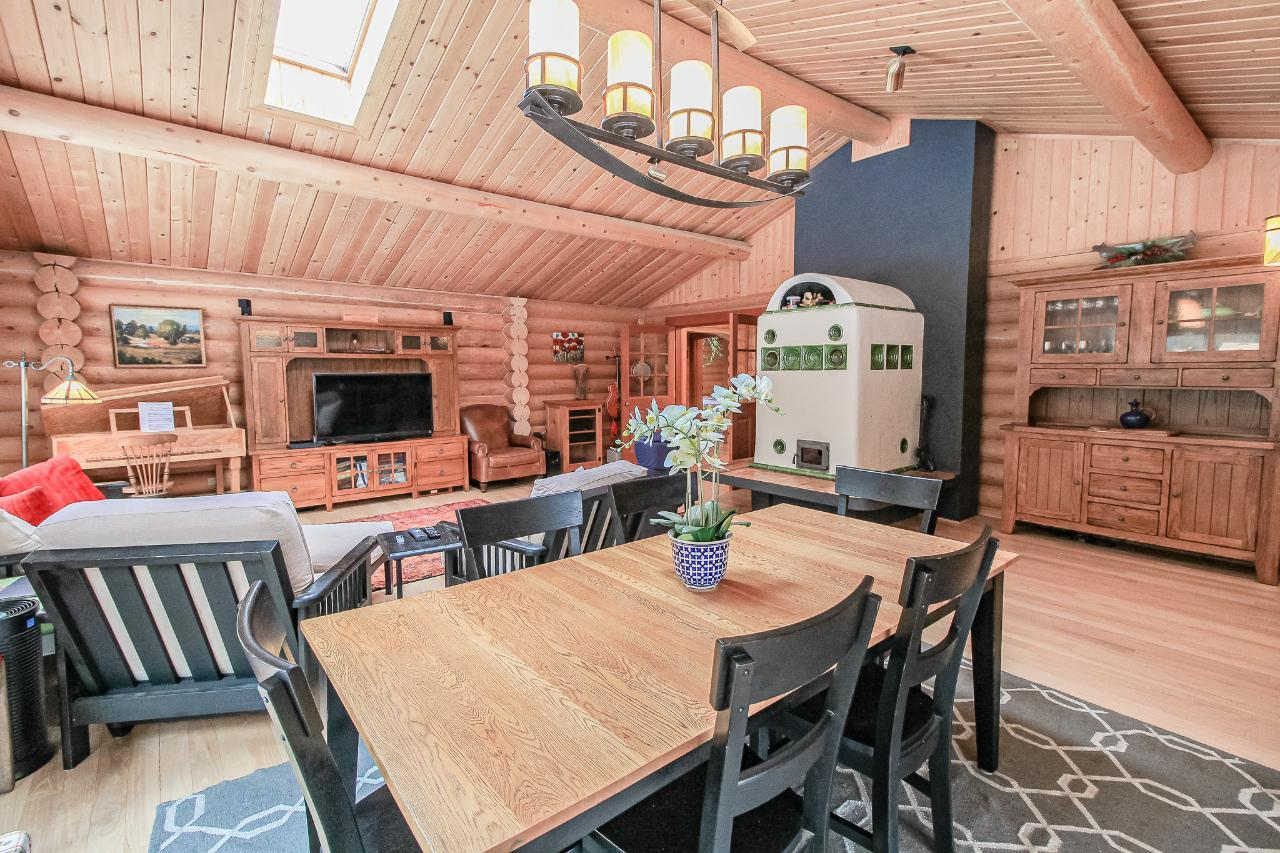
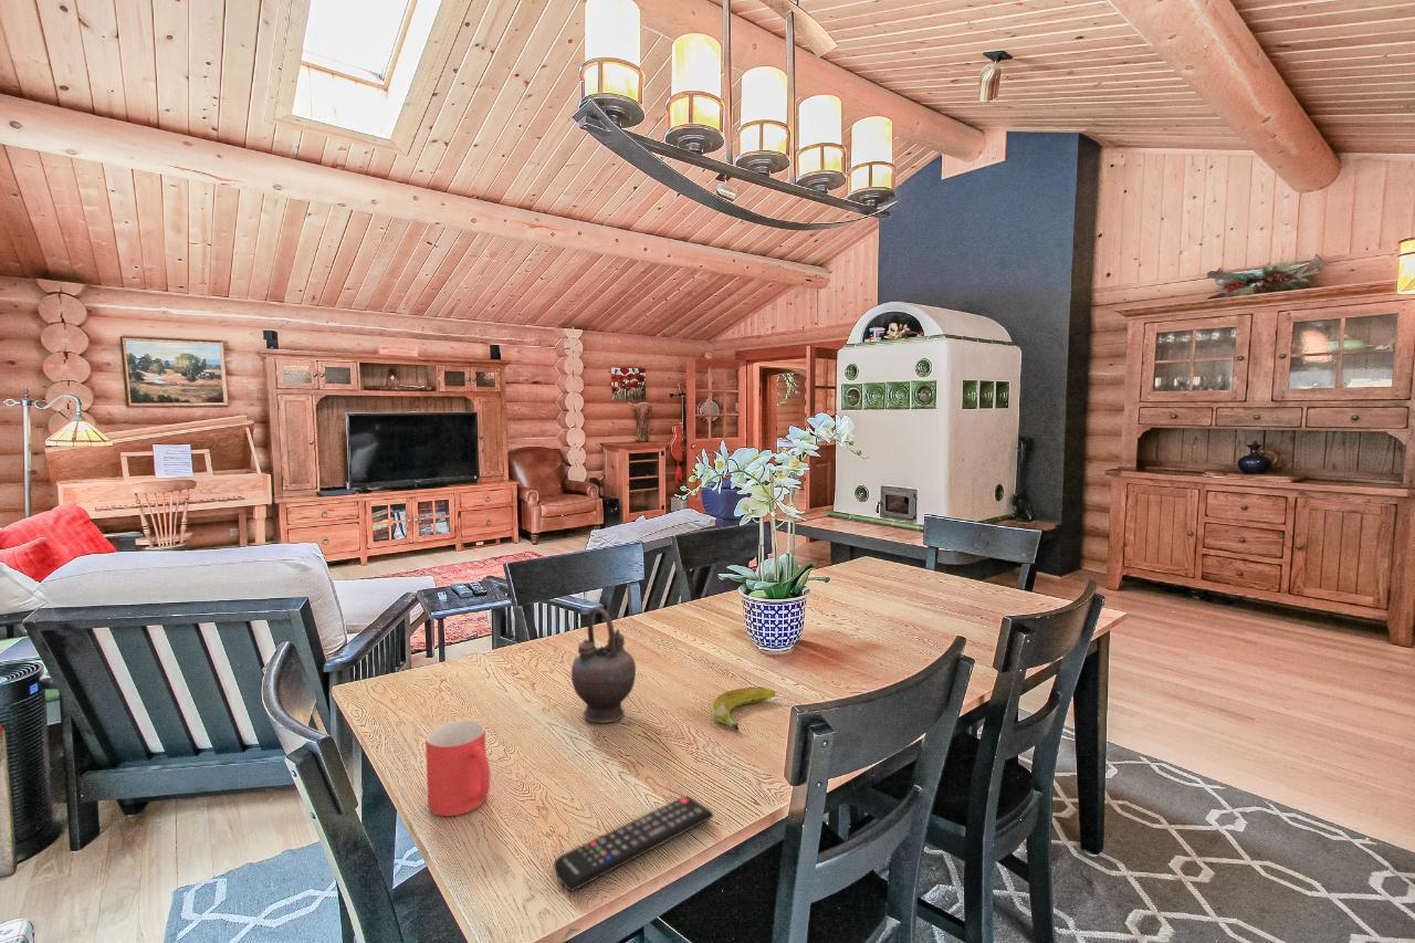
+ banana (740, 703)
+ teapot (599, 659)
+ remote control (638, 839)
+ mug (463, 771)
